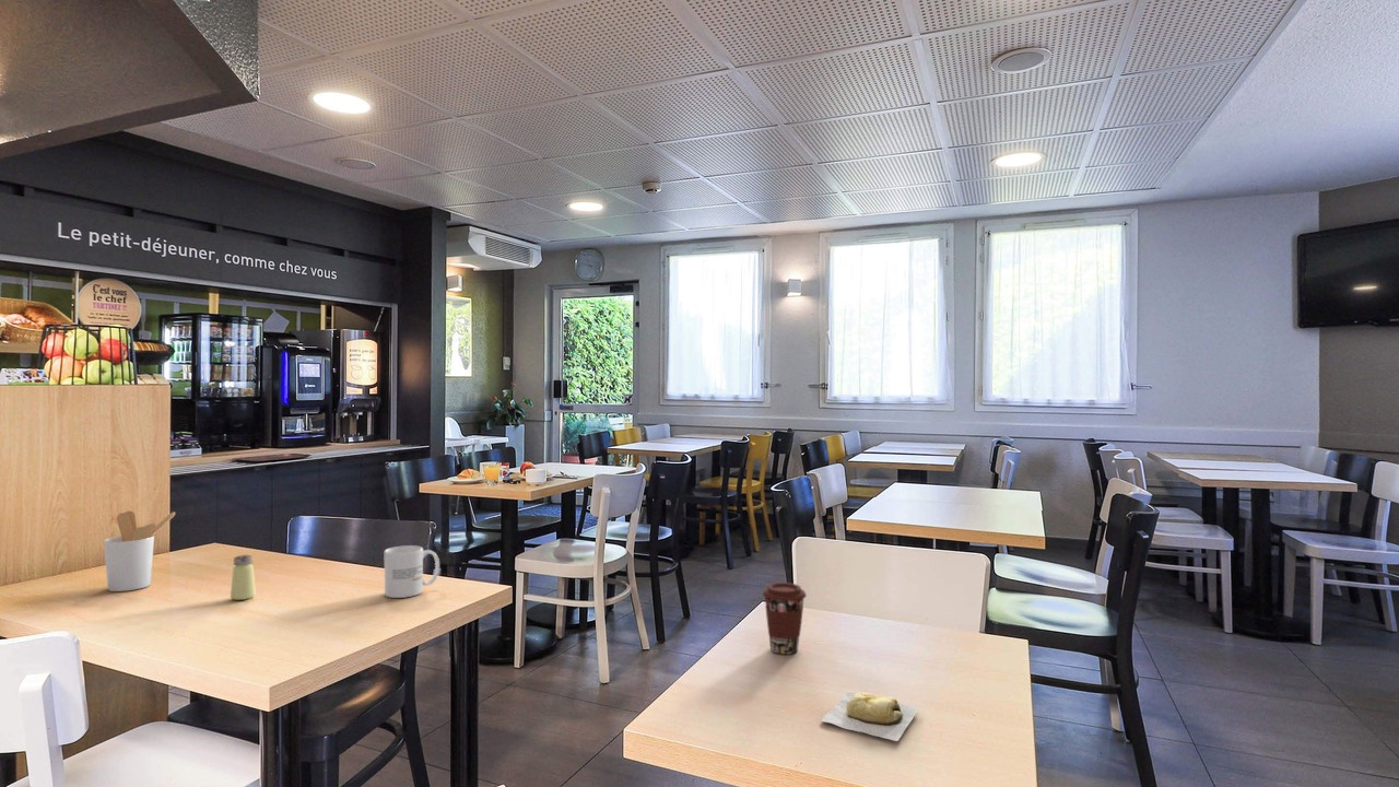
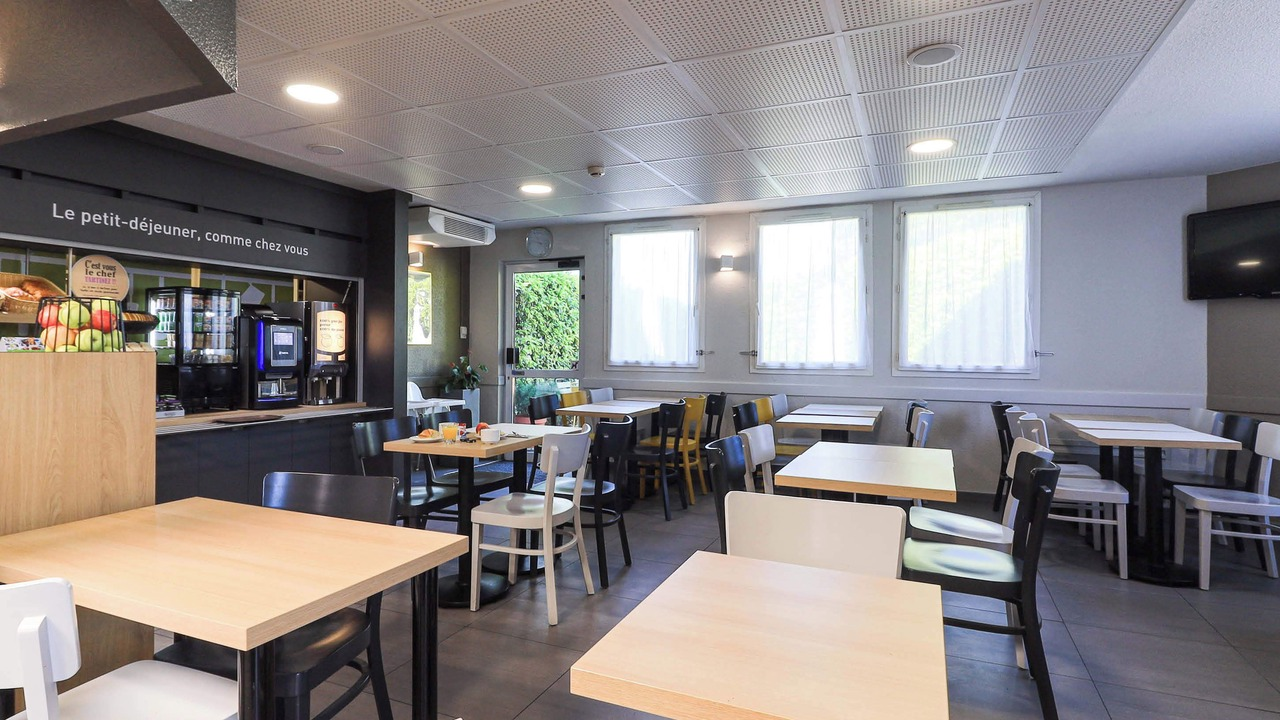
- saltshaker (243, 576)
- utensil holder (142, 548)
- coffee cup (784, 618)
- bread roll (870, 706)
- mug (409, 569)
